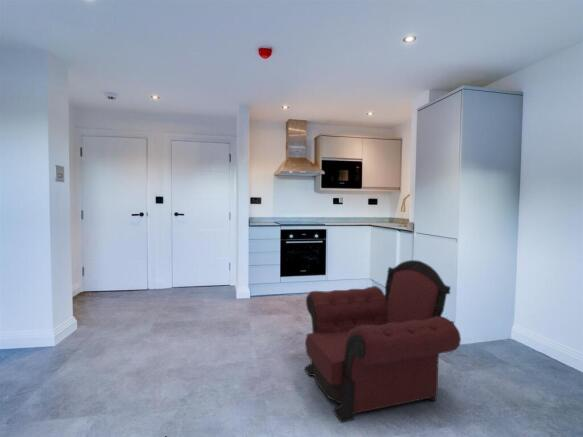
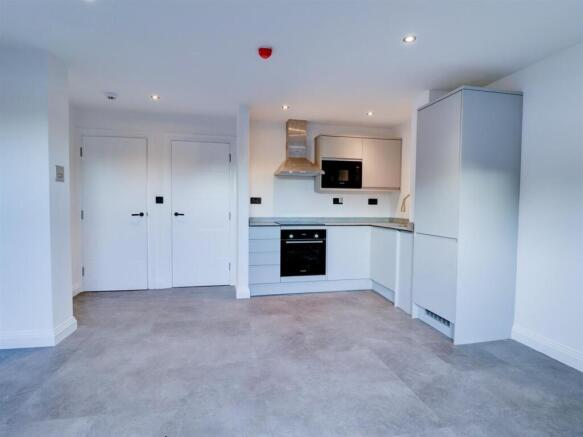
- armchair (371, 323)
